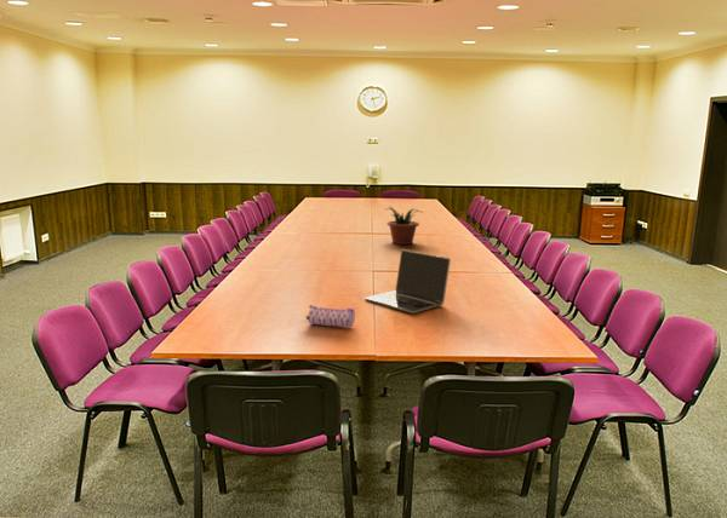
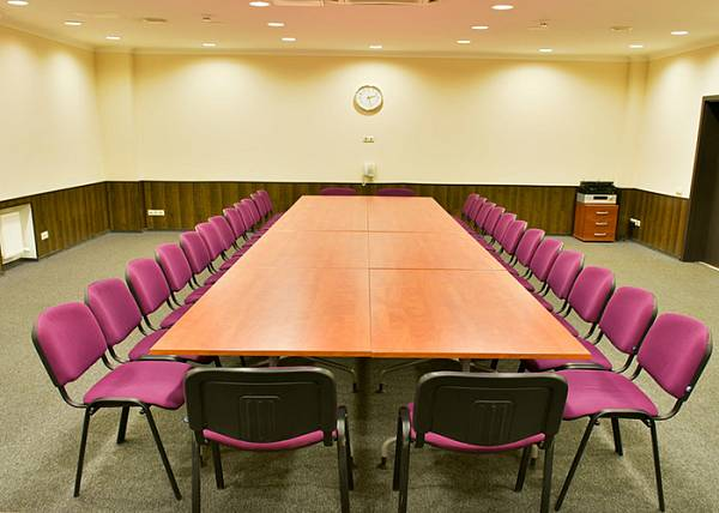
- potted plant (401, 225)
- pencil case (331, 315)
- laptop (407, 280)
